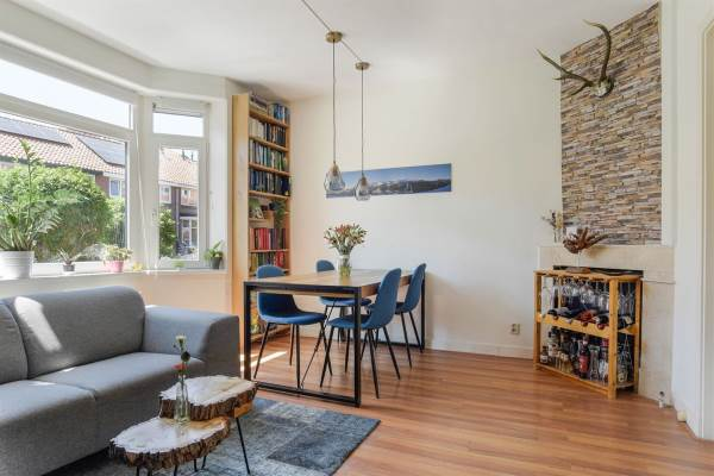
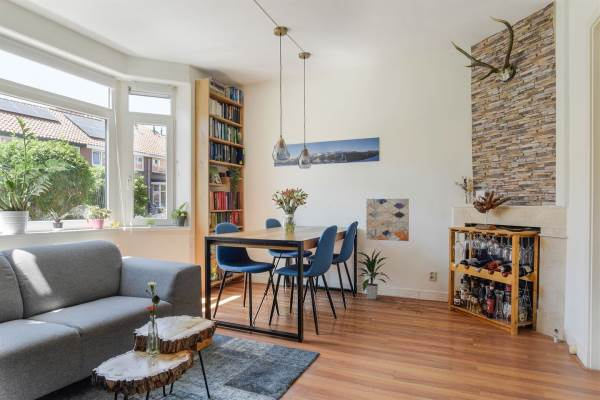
+ wall art (387, 219)
+ indoor plant (370, 273)
